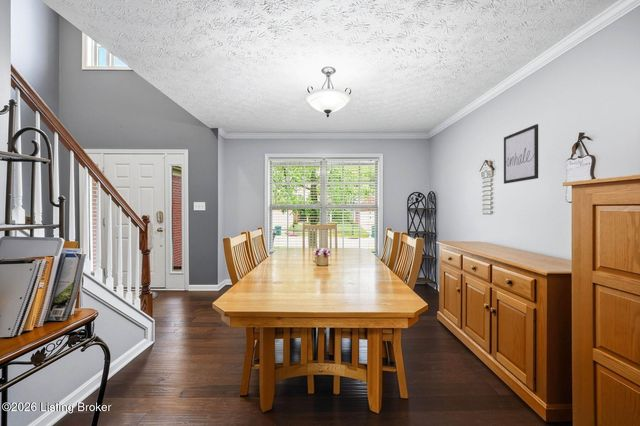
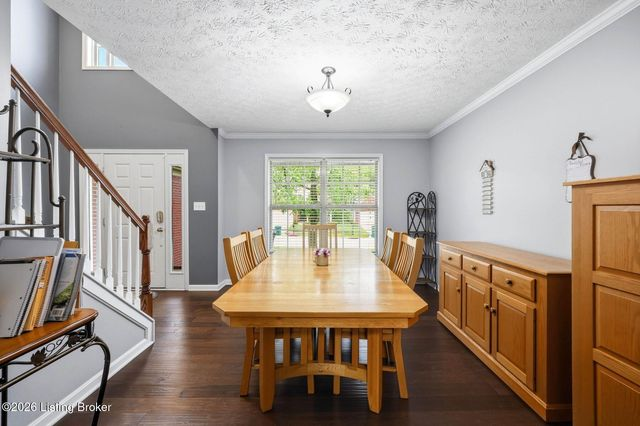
- wall art (519, 156)
